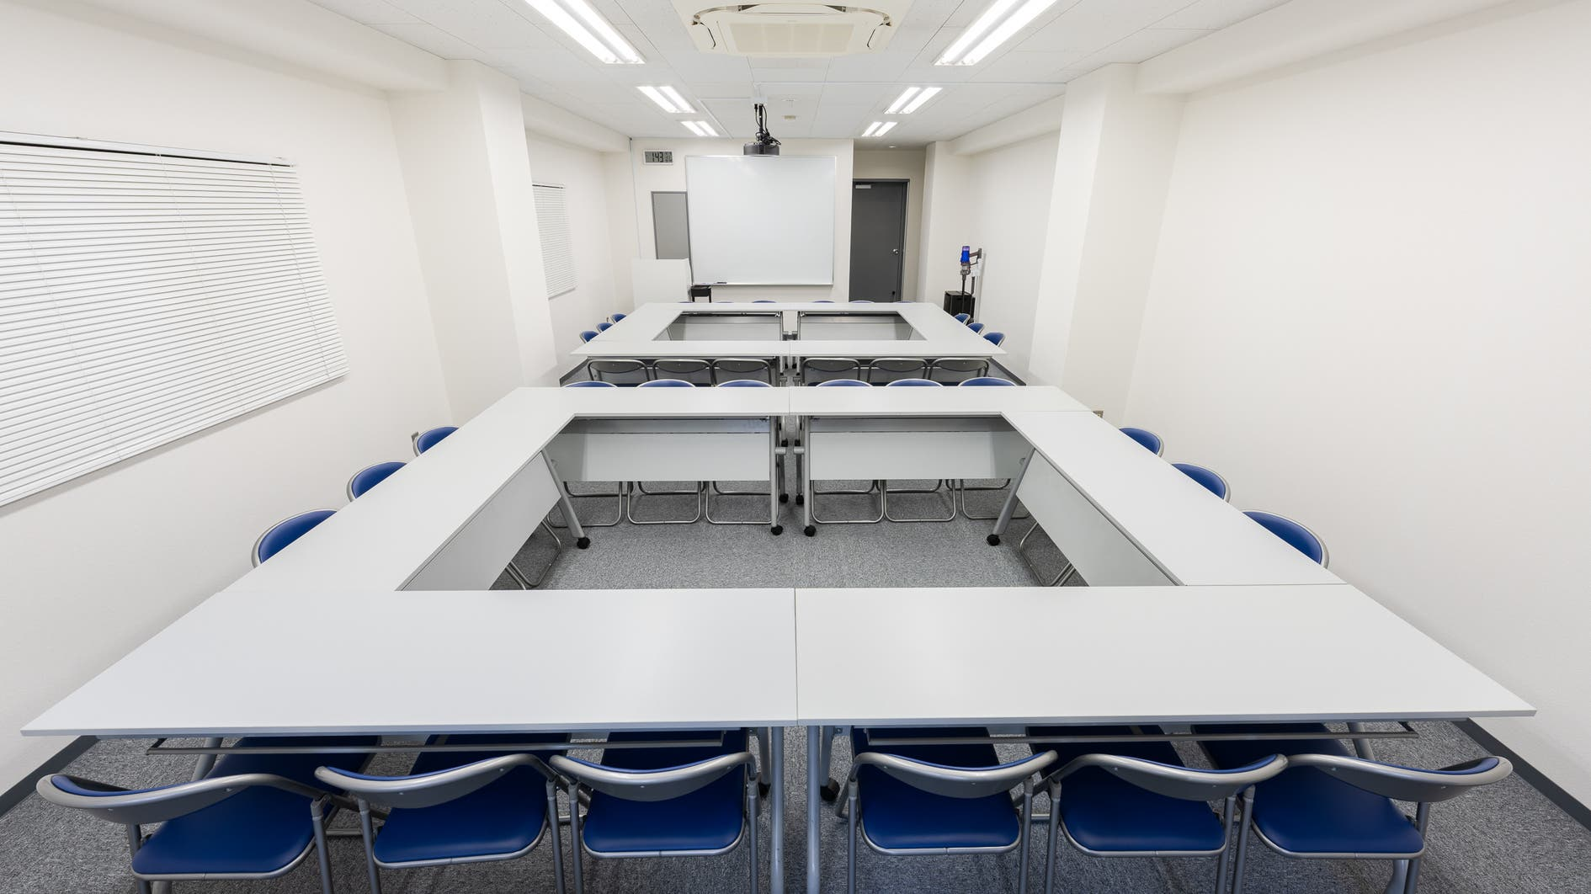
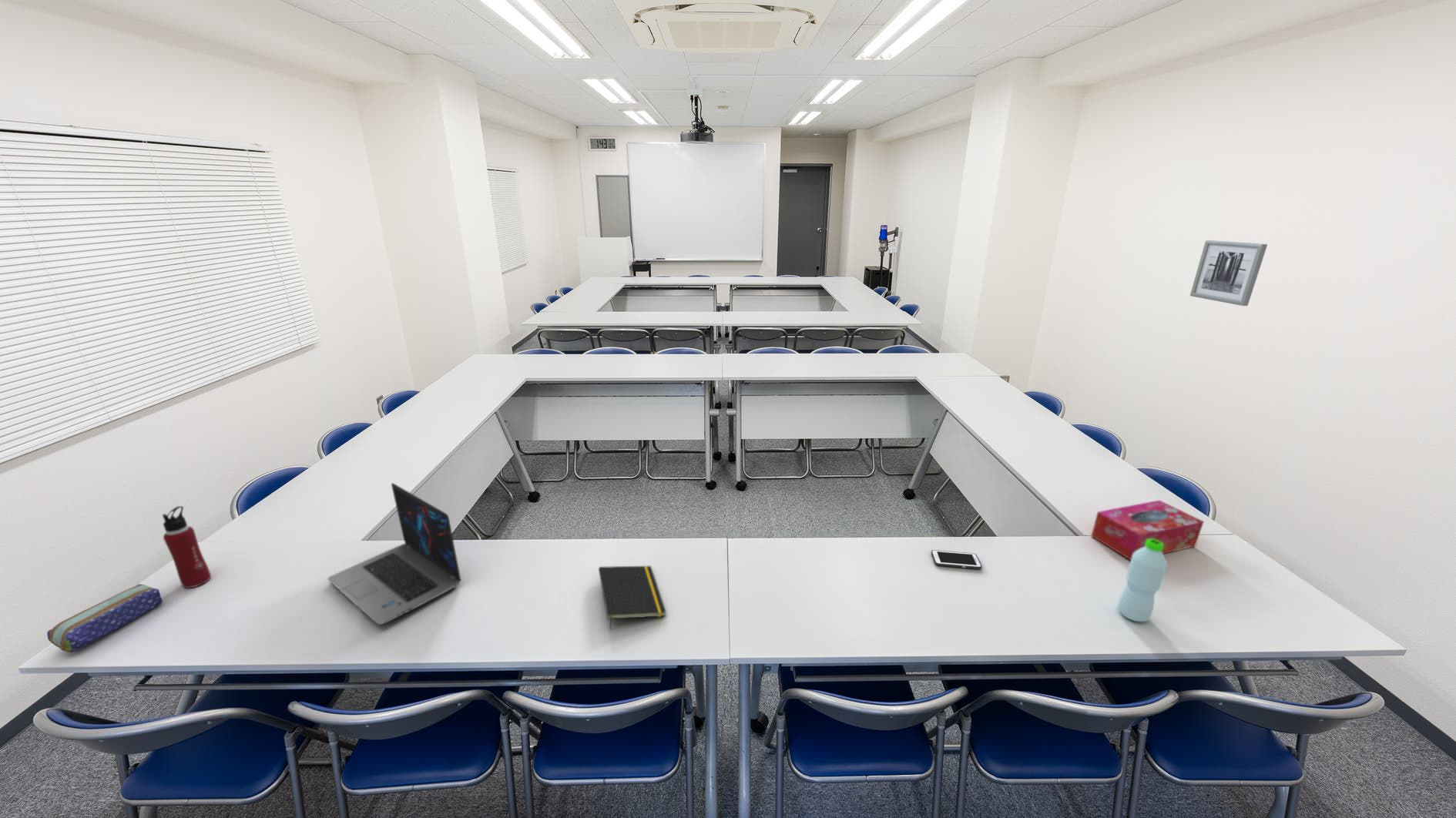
+ wall art (1226, 272)
+ water bottle (1143, 579)
+ laptop (387, 551)
+ cell phone (955, 559)
+ pencil case (107, 615)
+ water bottle (183, 547)
+ tissue box (1146, 528)
+ notepad (630, 590)
